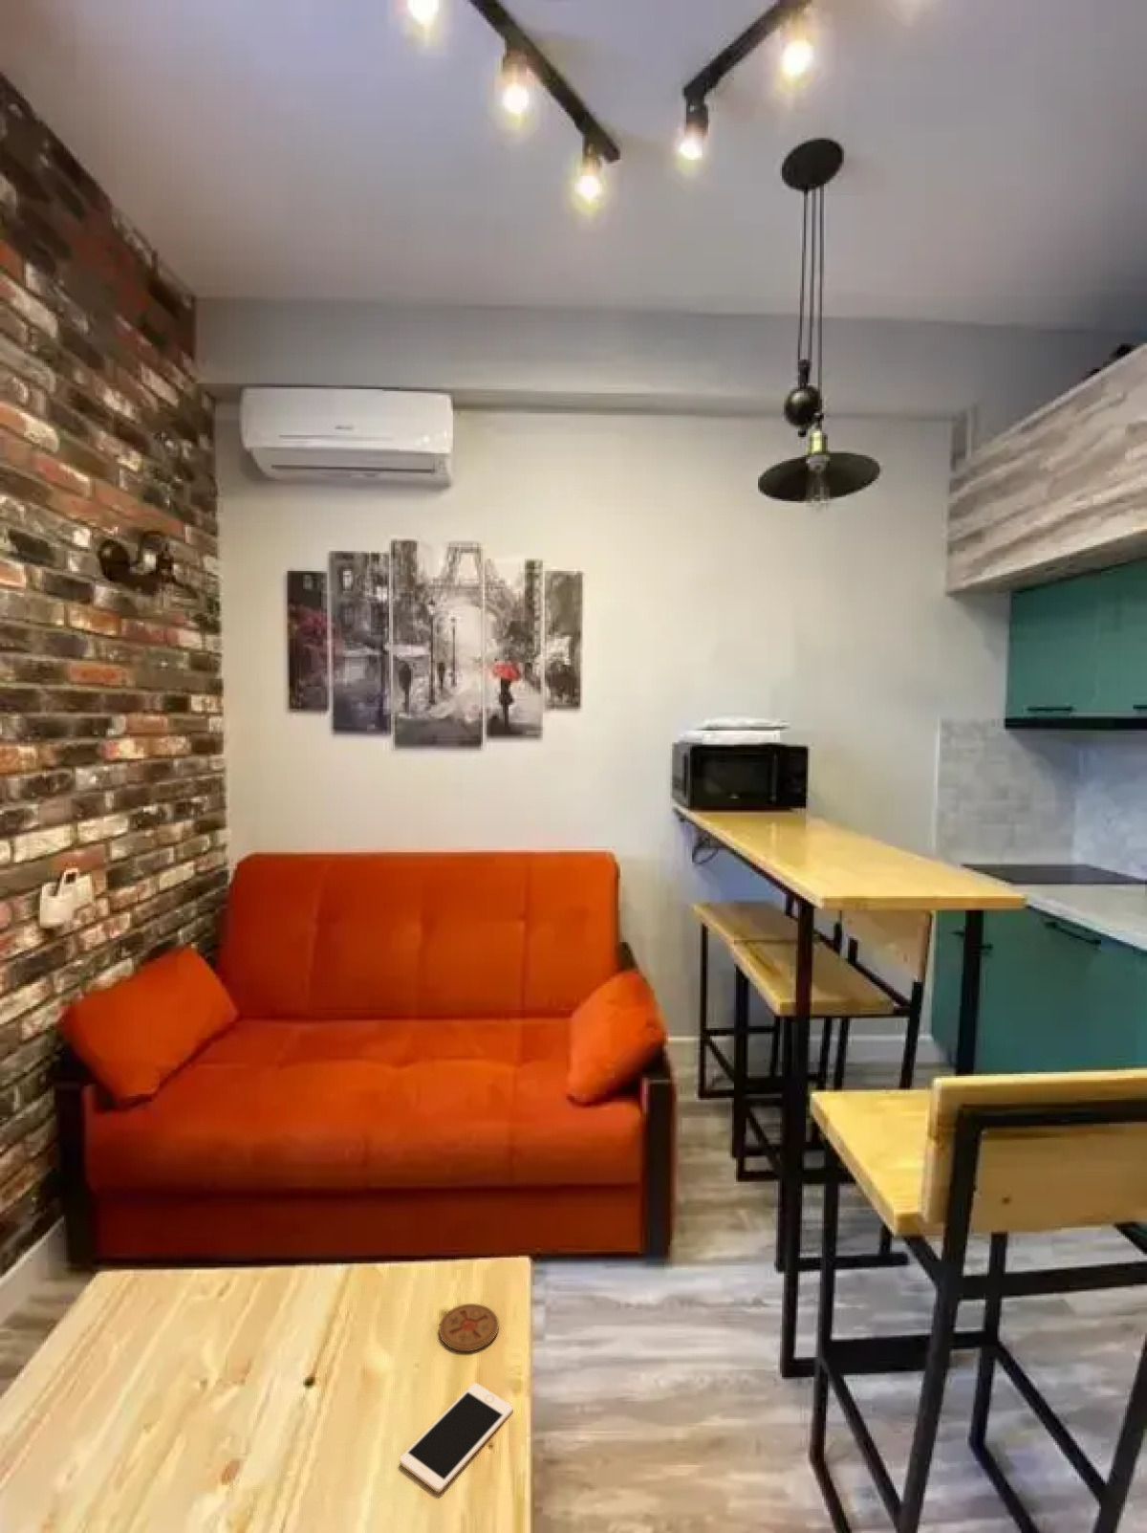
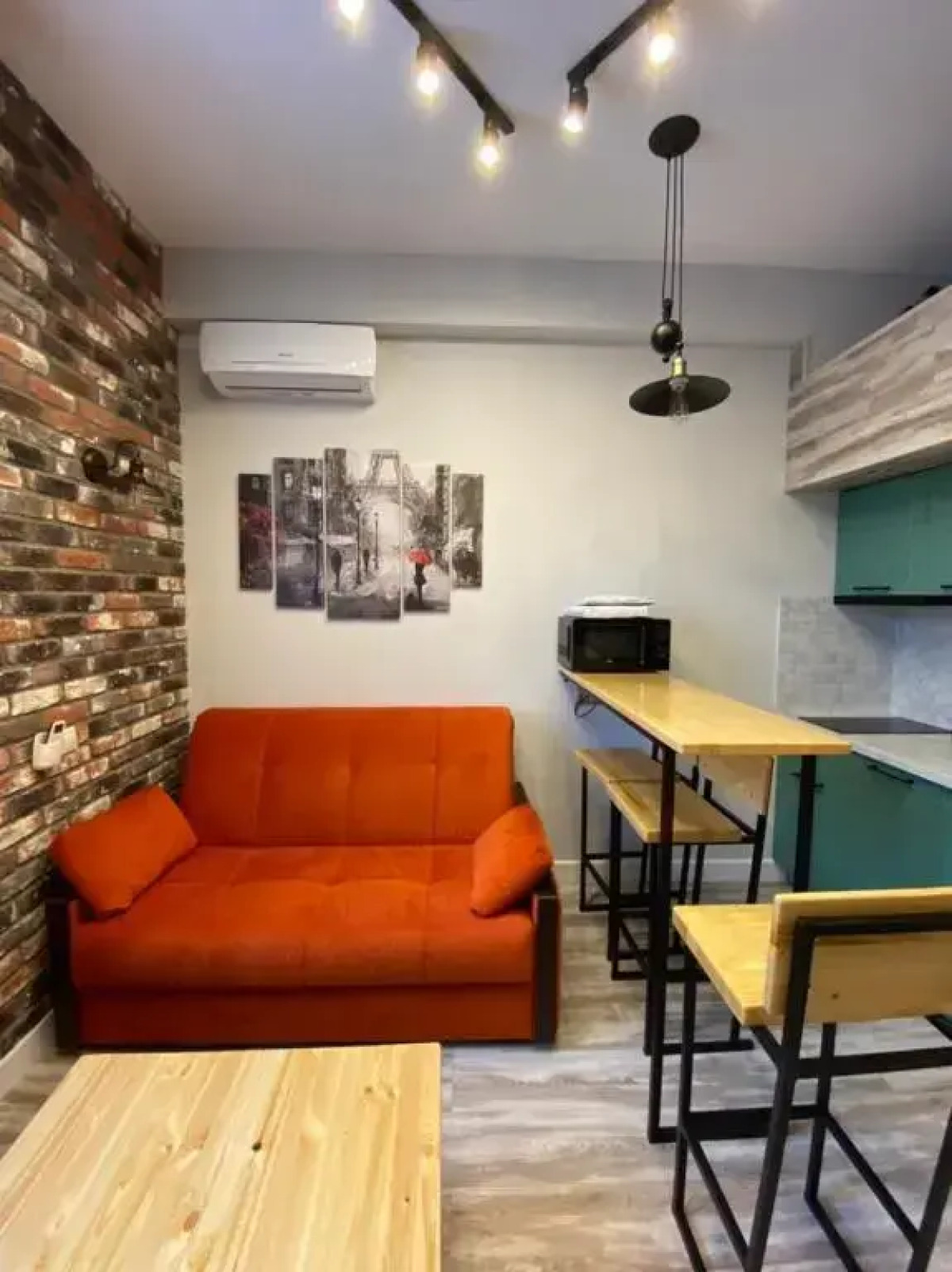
- cell phone (458, 1433)
- coaster (469, 1327)
